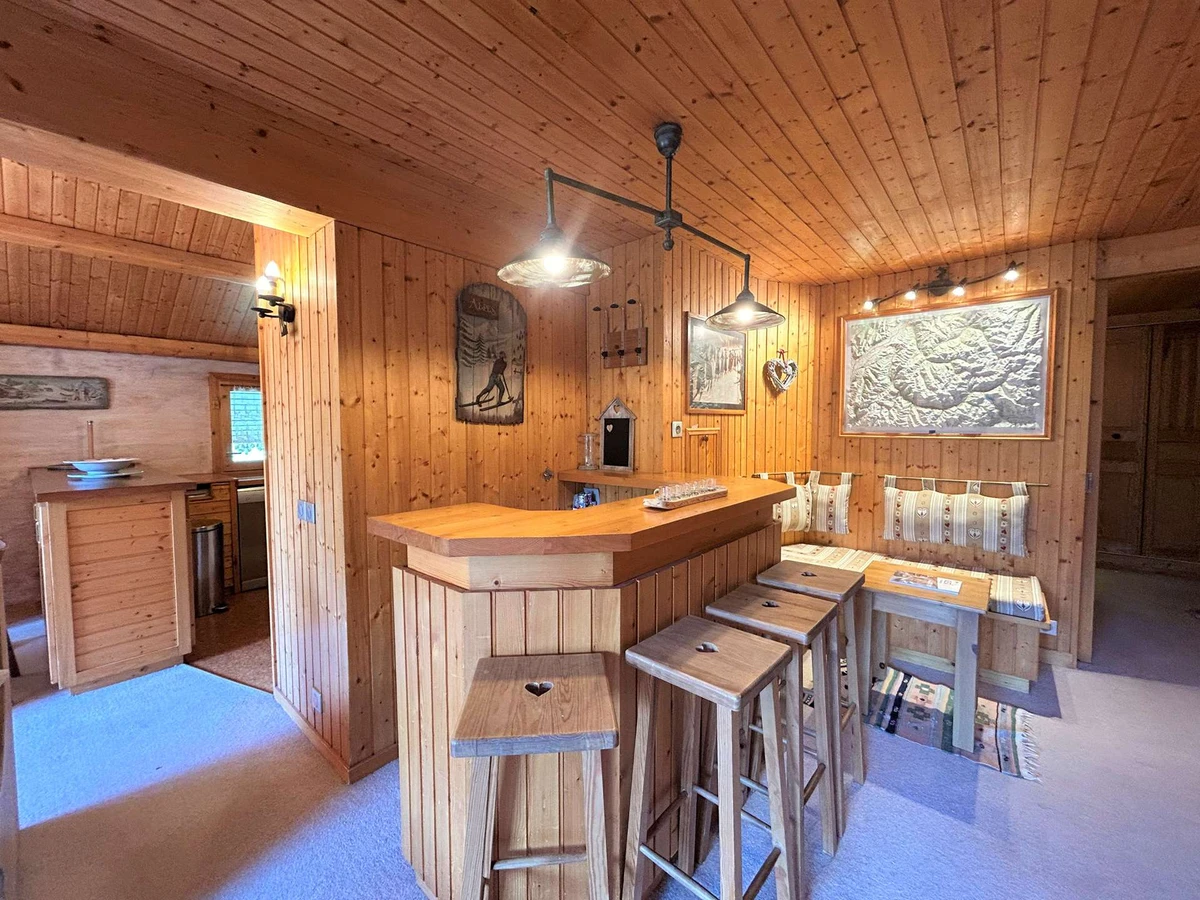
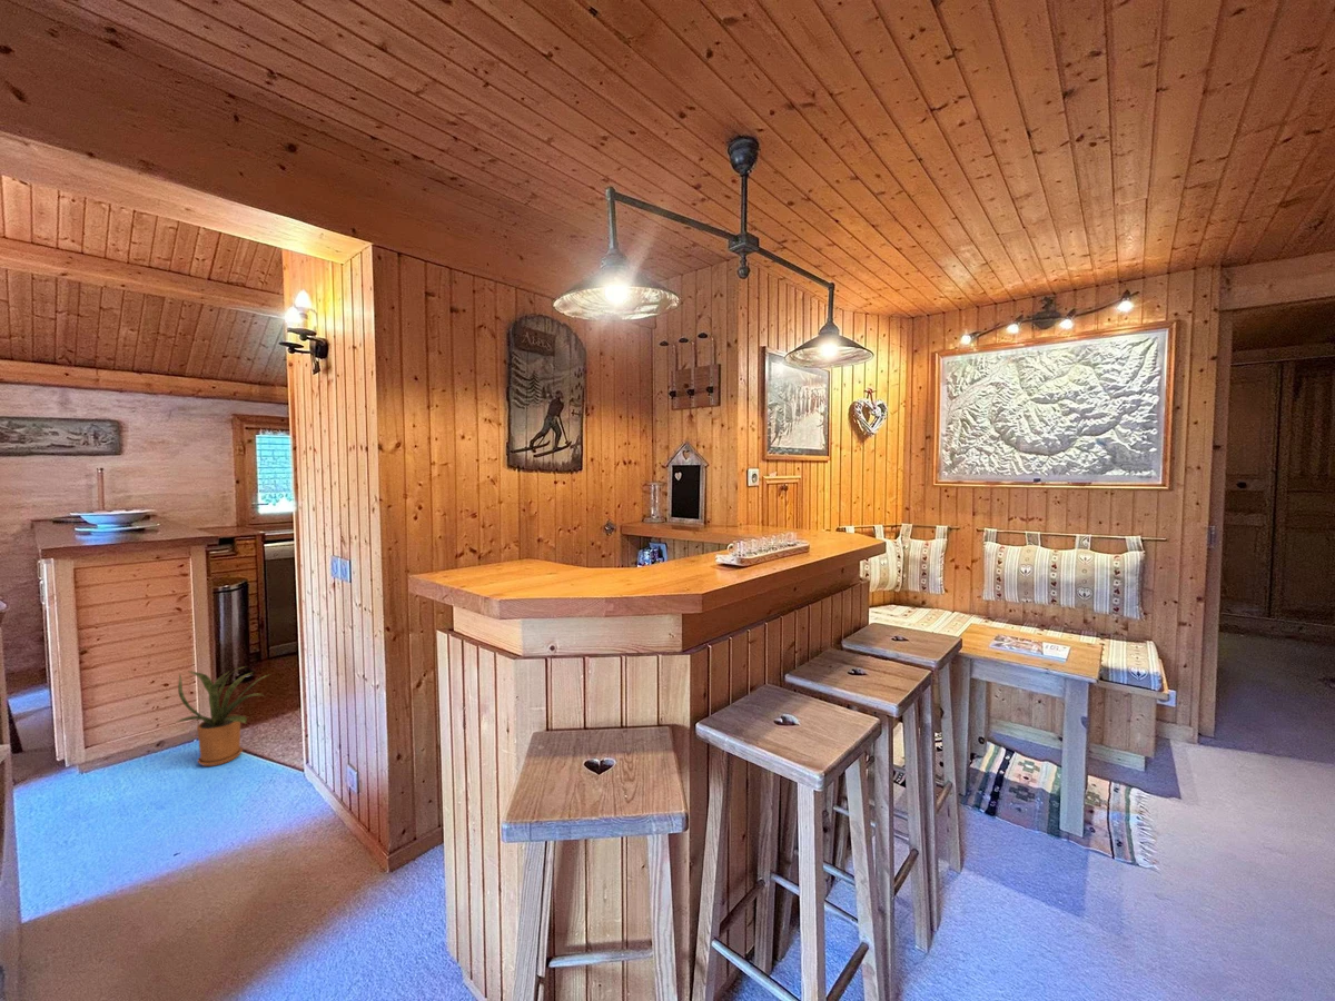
+ house plant (225, 708)
